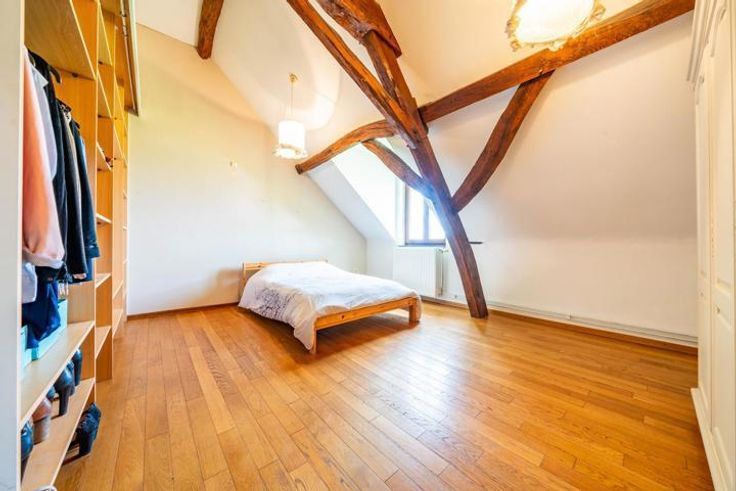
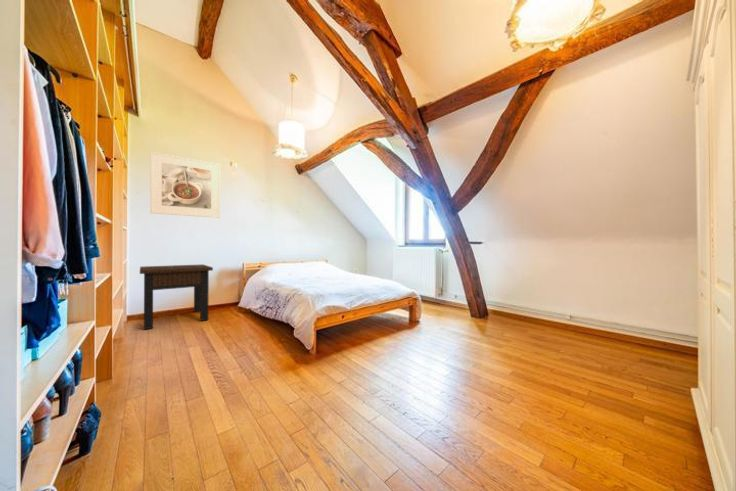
+ side table (175, 288)
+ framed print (187, 187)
